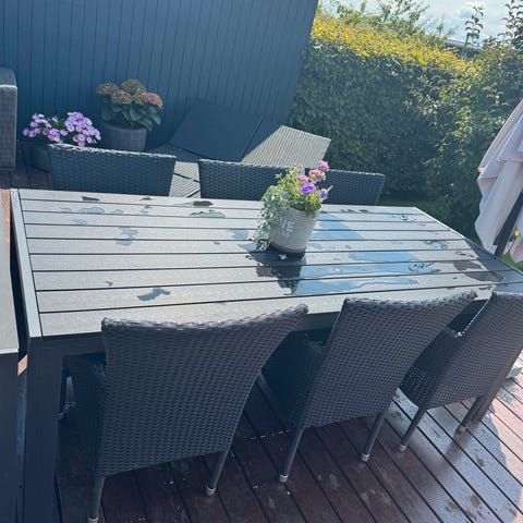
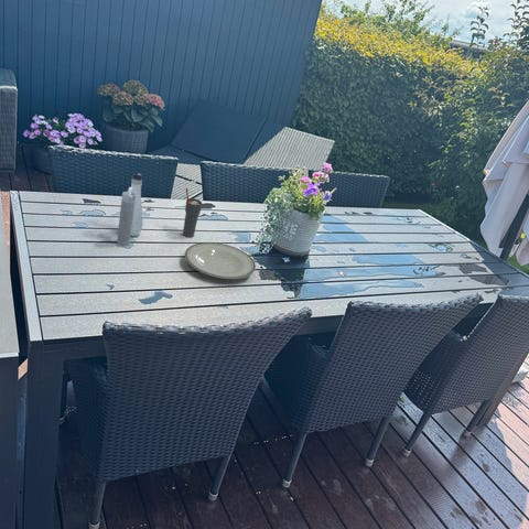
+ plate (219, 262)
+ cup (192, 213)
+ water bottle (131, 206)
